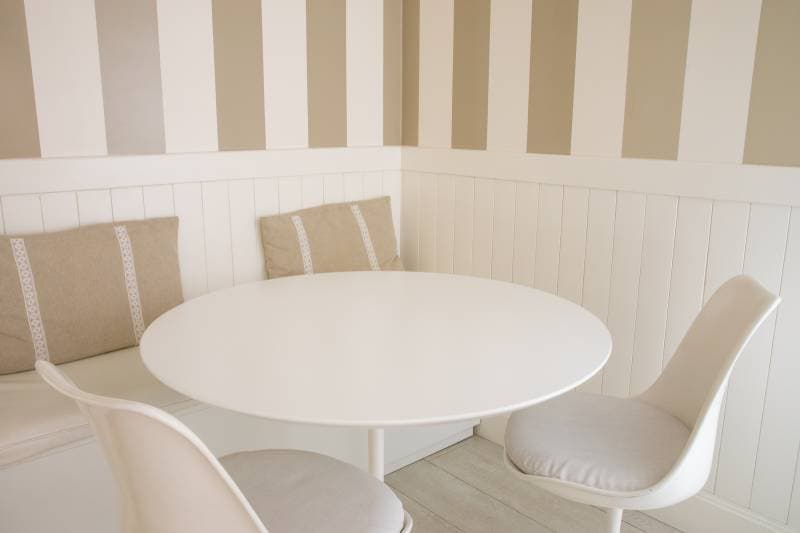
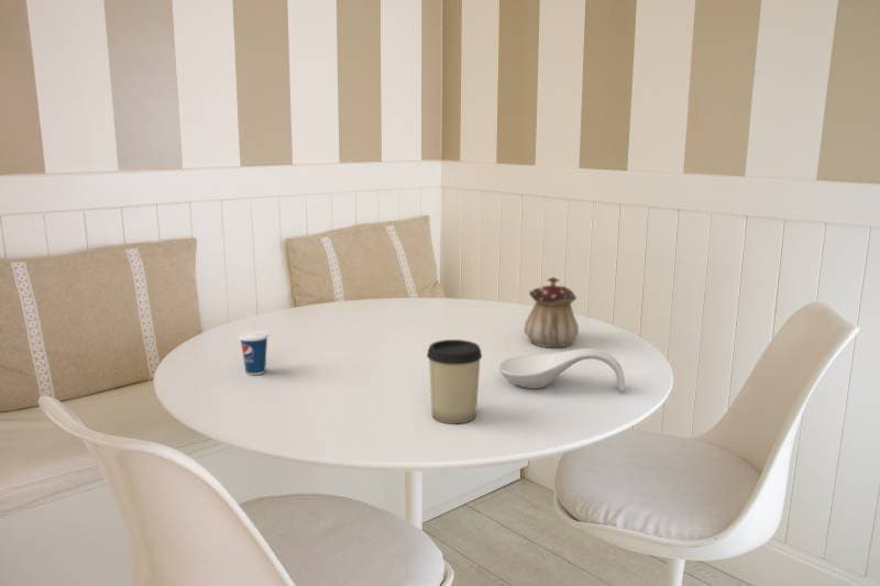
+ cup (254, 342)
+ spoon rest (561, 367)
+ cup (453, 380)
+ teapot (551, 310)
